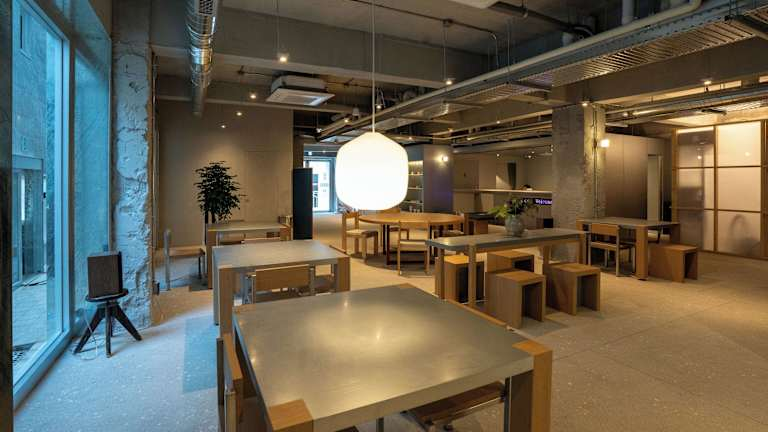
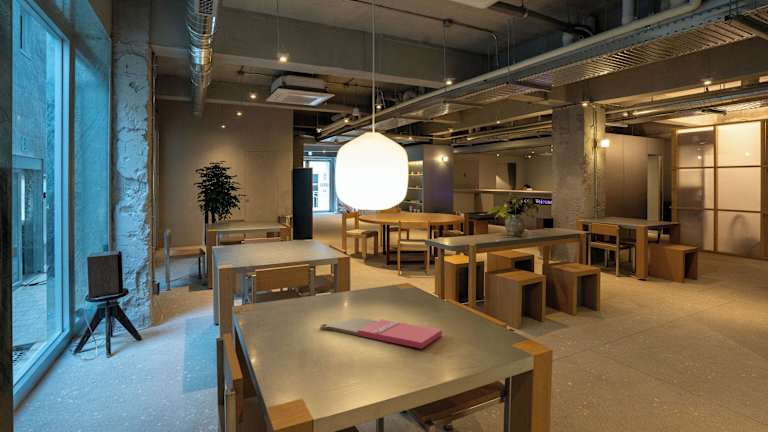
+ cutting board (378, 328)
